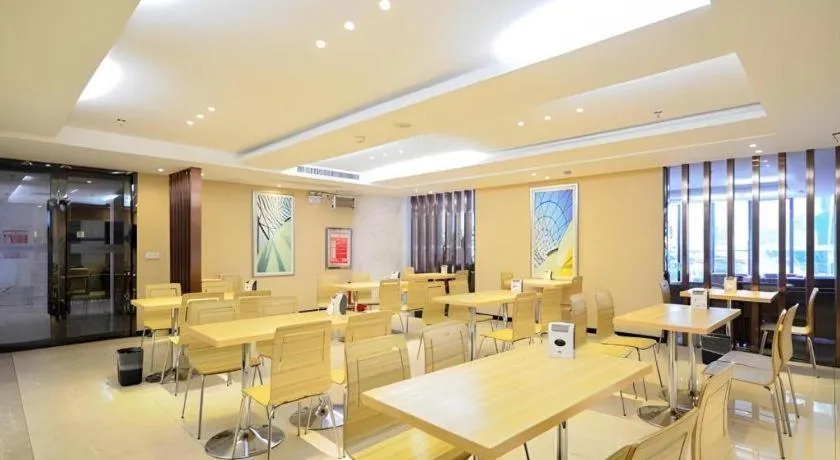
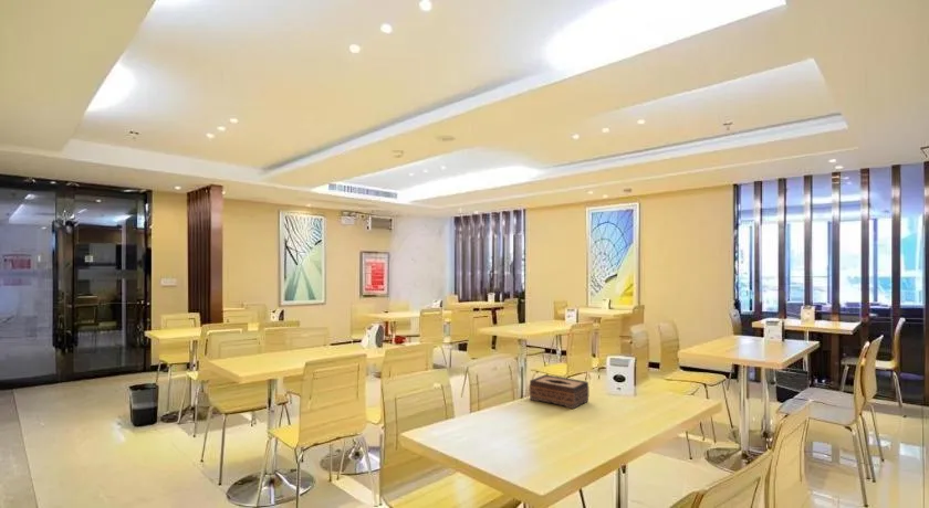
+ tissue box (559, 390)
